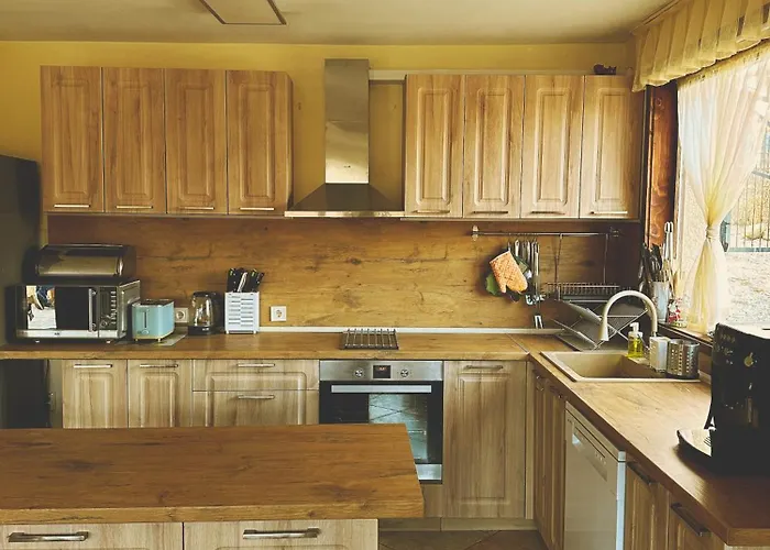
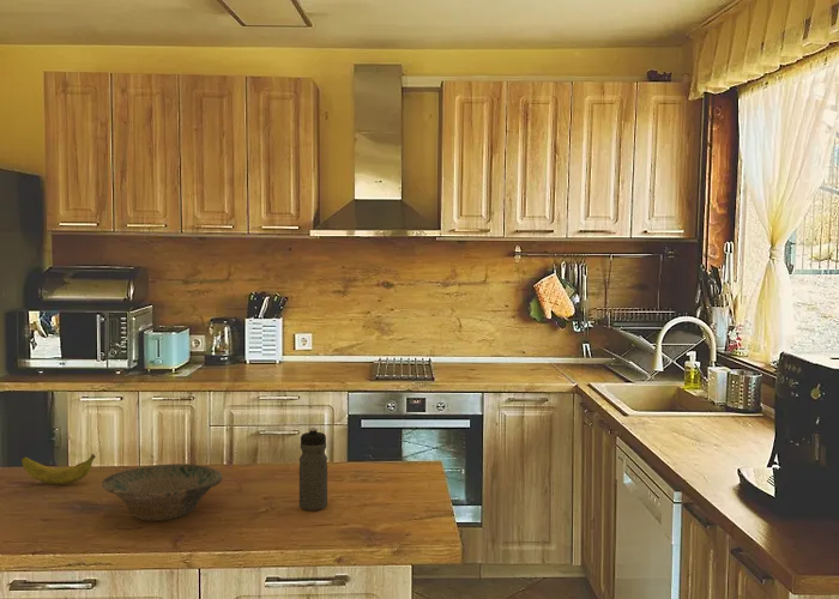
+ banana (59, 468)
+ bowl (163, 494)
+ water bottle (313, 467)
